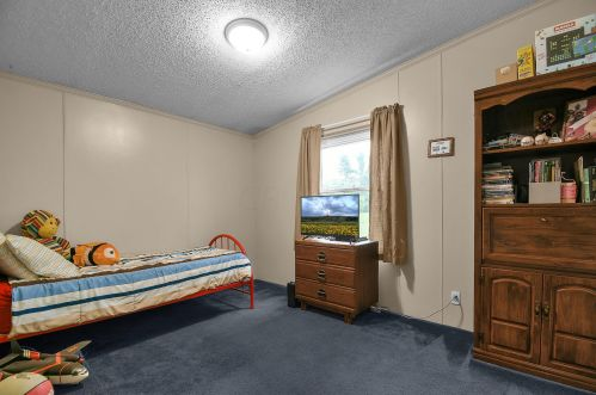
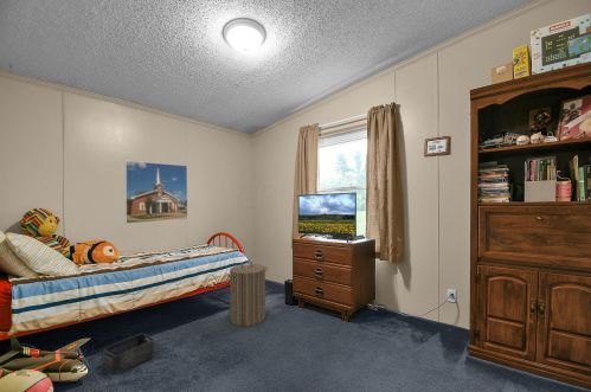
+ laundry hamper (248, 289)
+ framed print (158, 192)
+ storage bin (129, 352)
